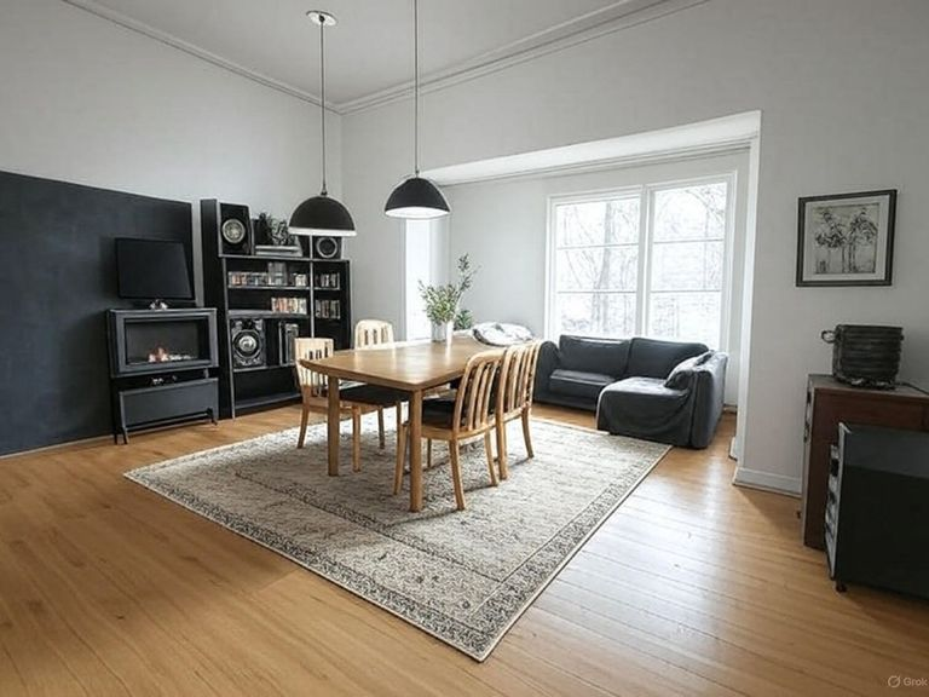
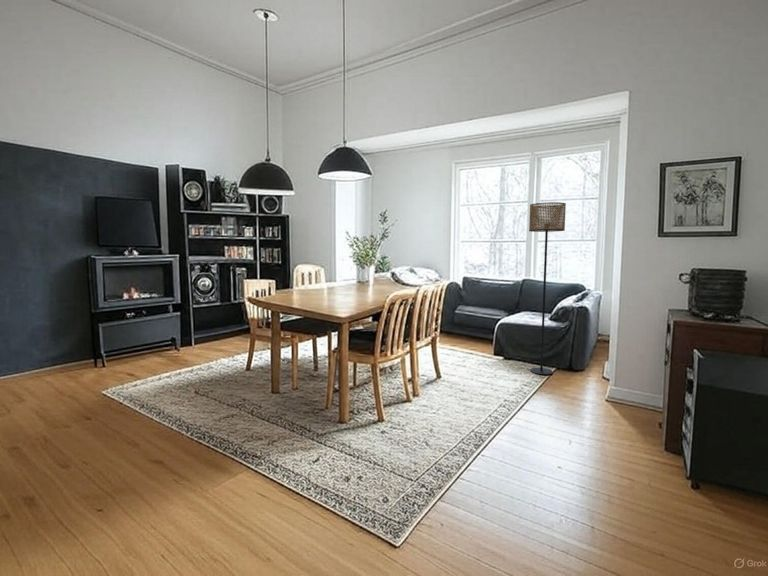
+ floor lamp (544, 289)
